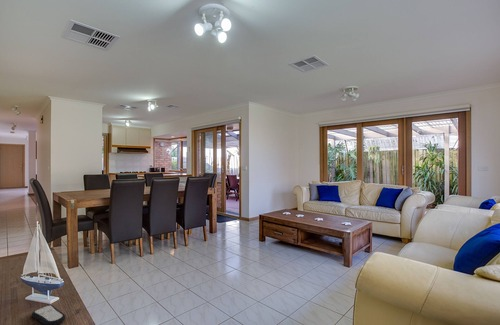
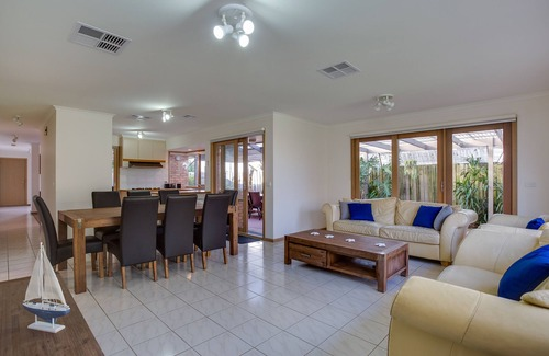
- remote control (49, 315)
